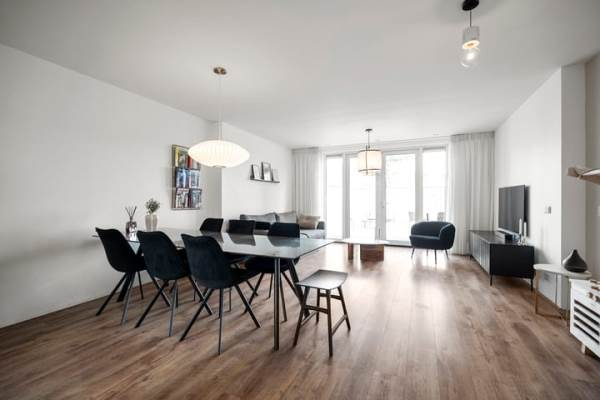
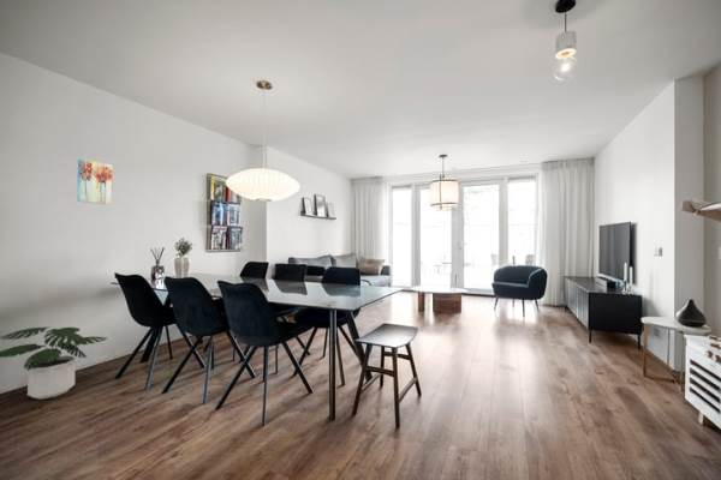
+ wall art (95, 182)
+ potted plant (55, 359)
